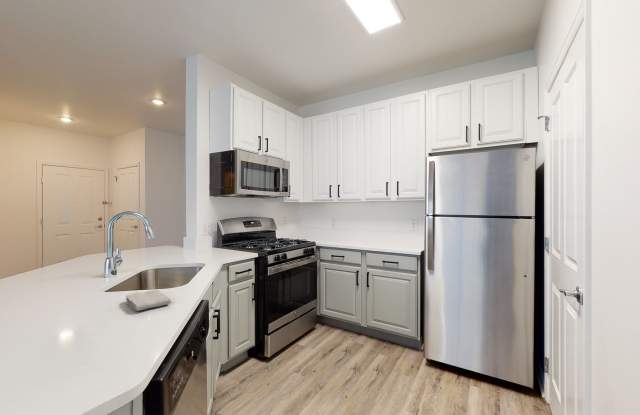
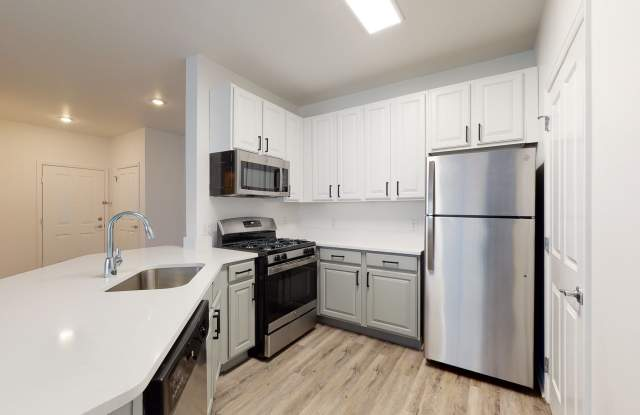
- washcloth (147, 298)
